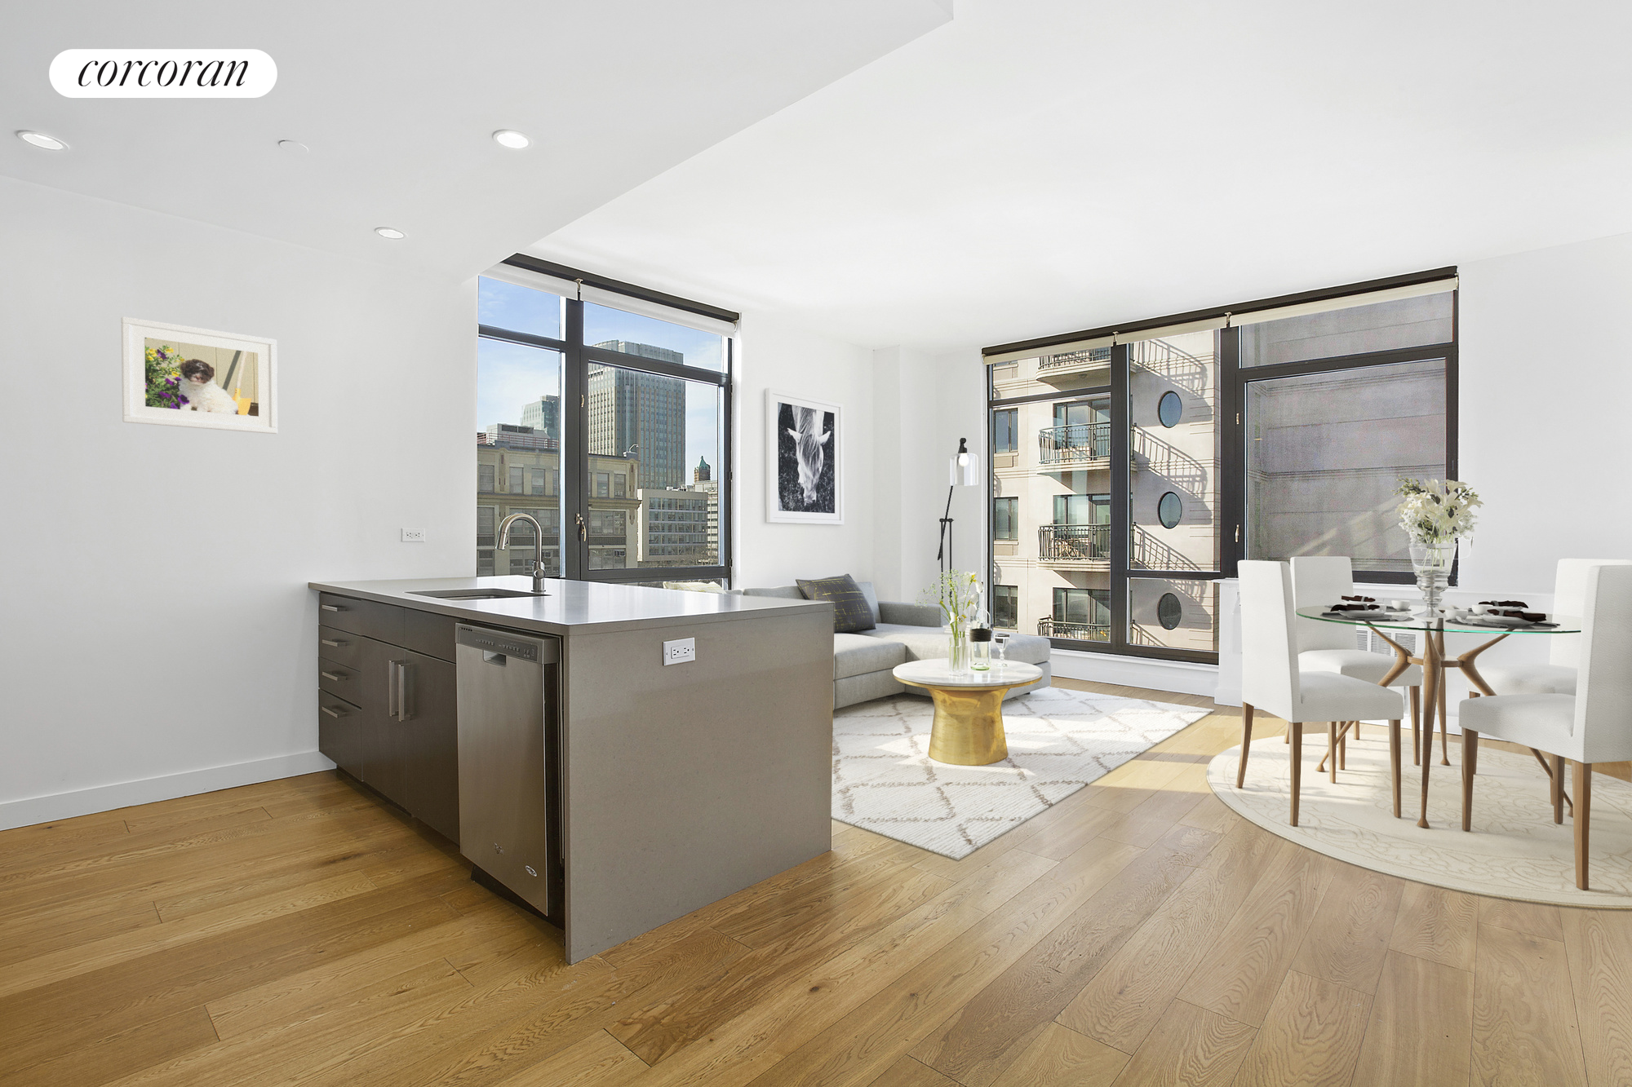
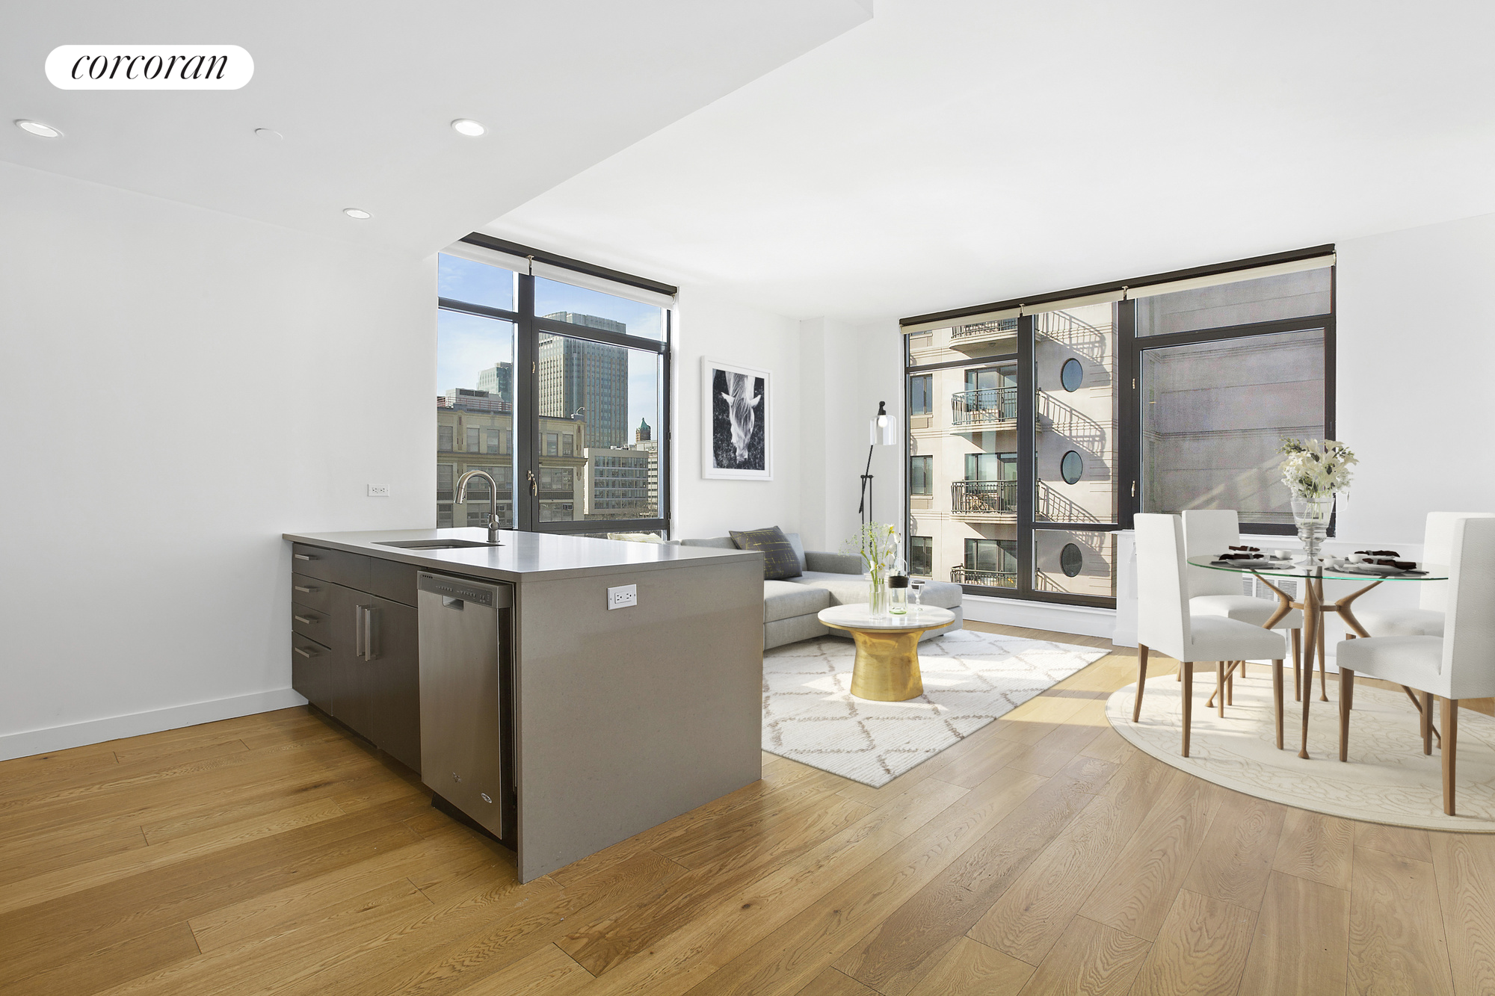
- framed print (203, 379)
